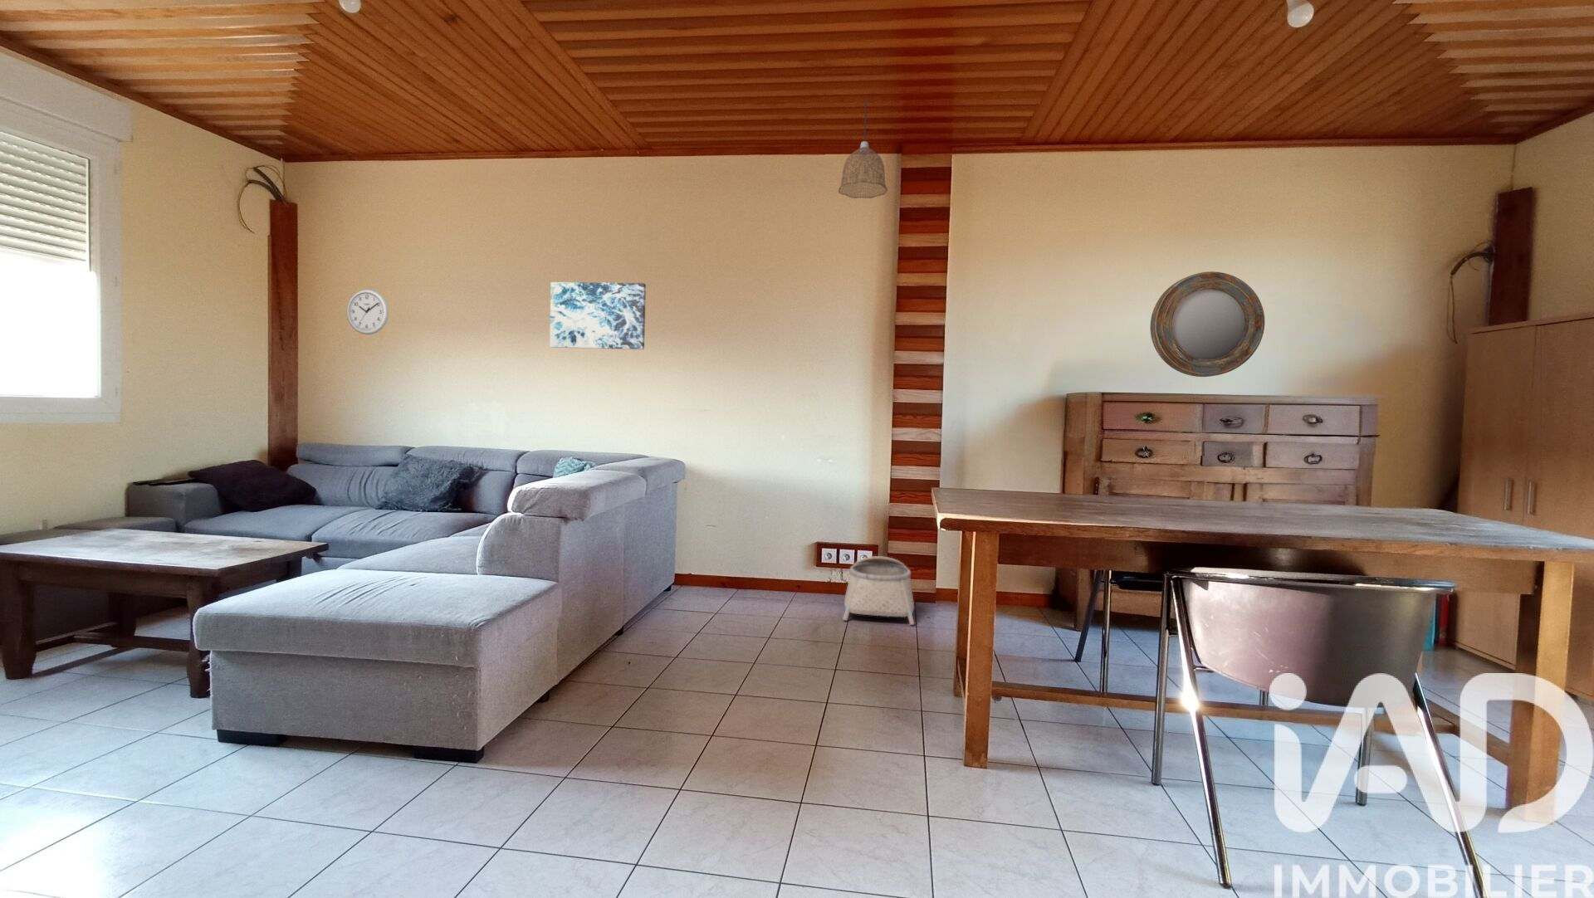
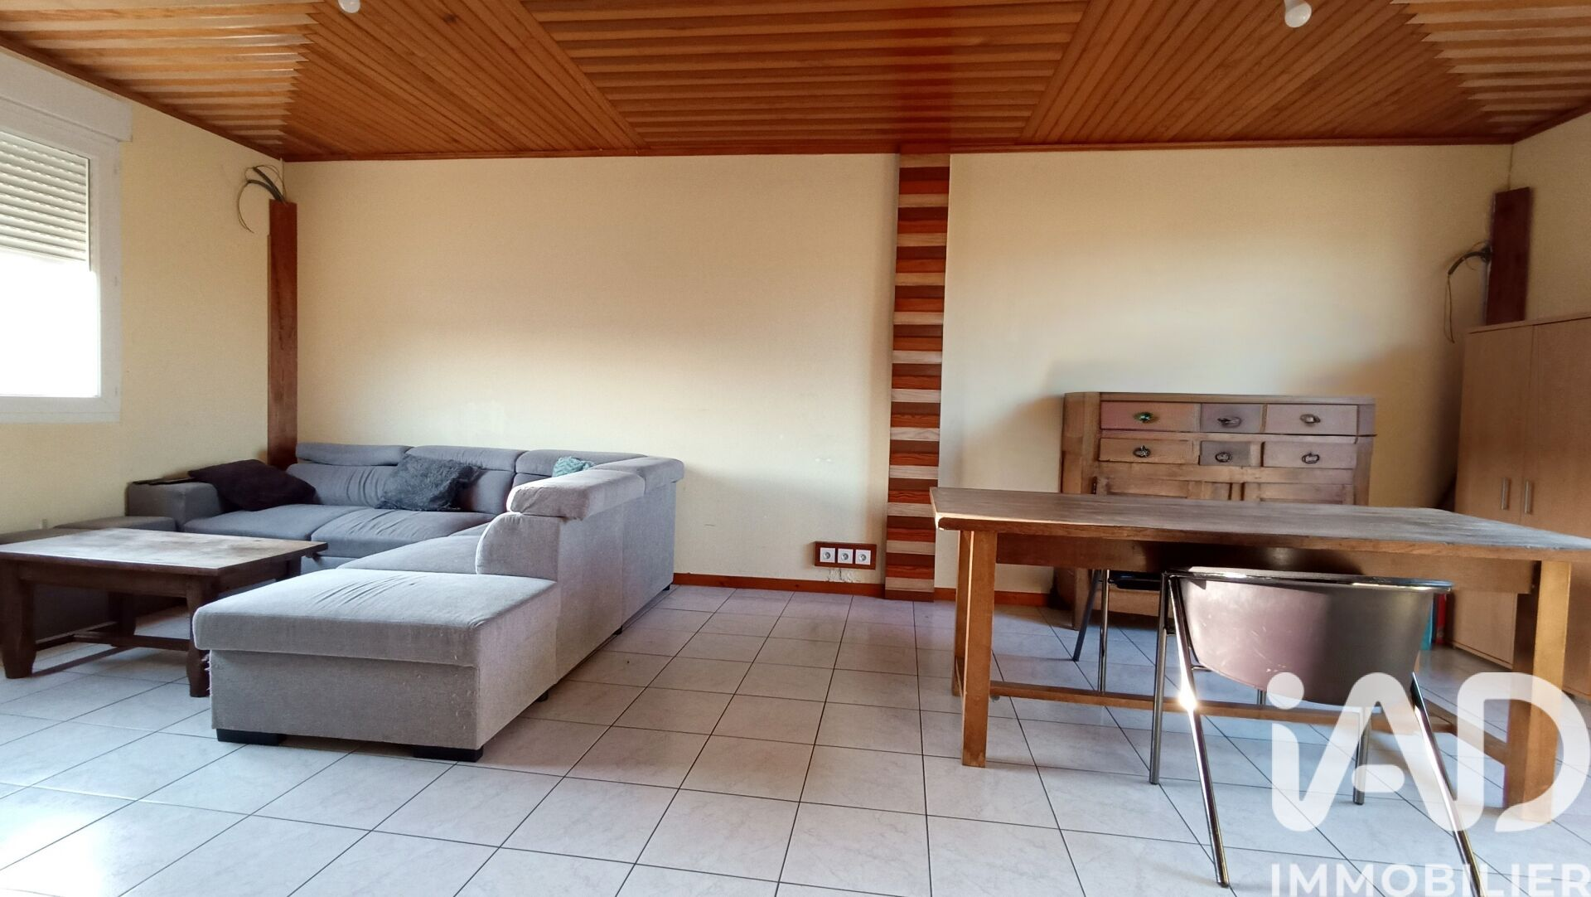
- wall art (597, 315)
- home mirror (1206, 325)
- wall clock (366, 312)
- pendant lamp (864, 144)
- basket (879, 583)
